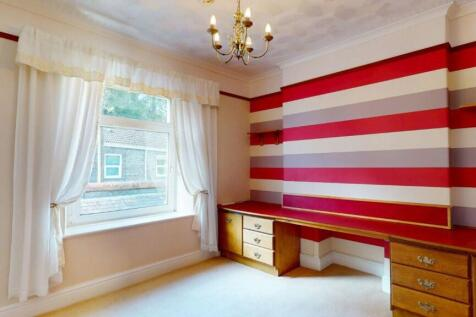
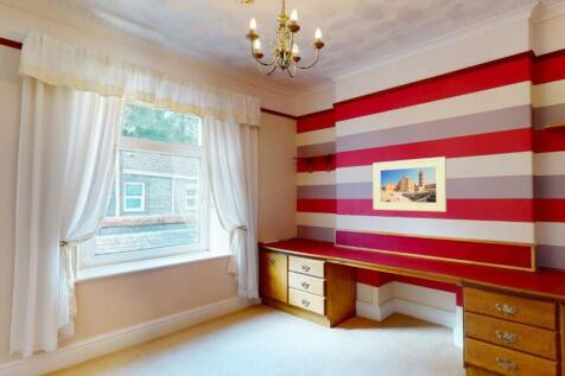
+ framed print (406, 185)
